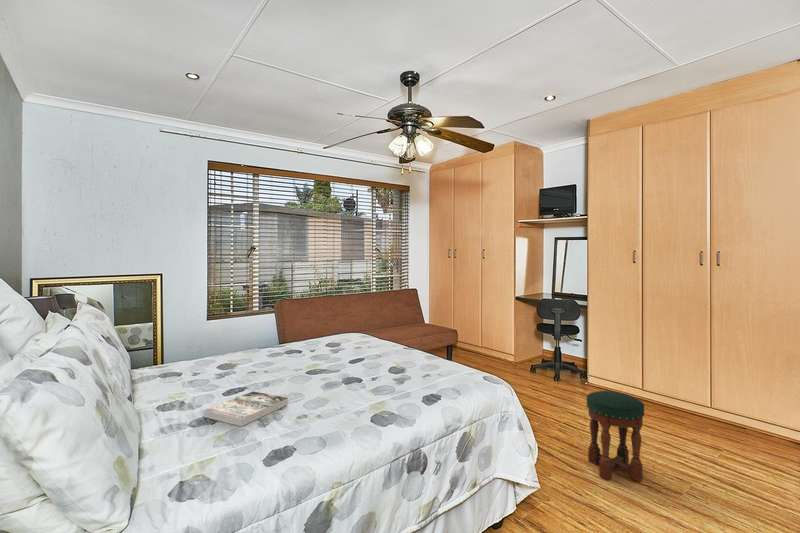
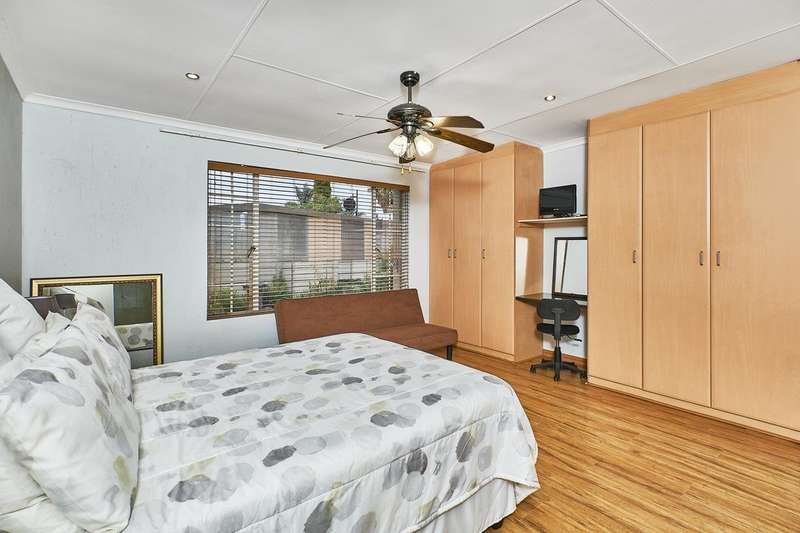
- book (247, 407)
- stool (618, 429)
